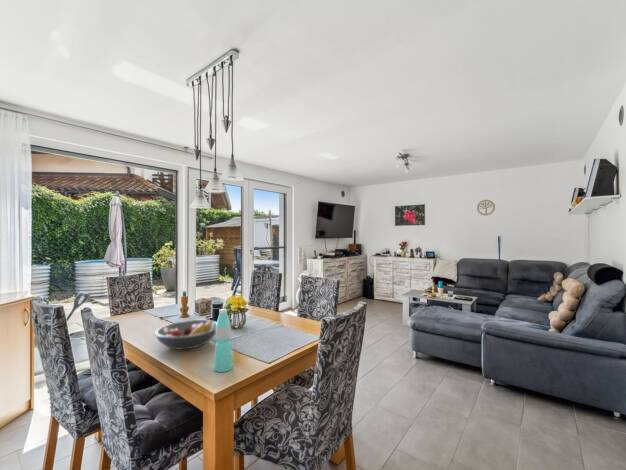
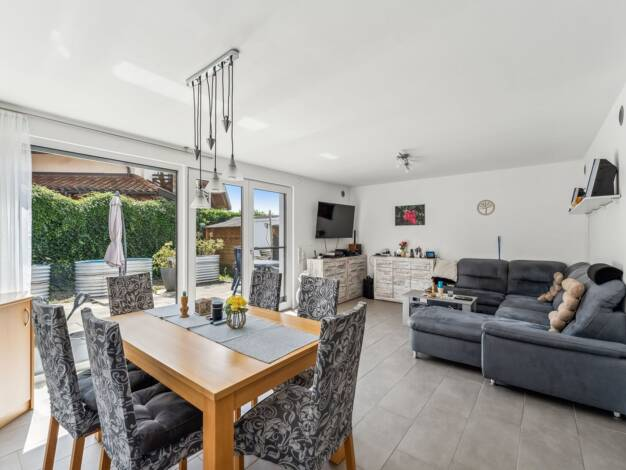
- water bottle (223, 338)
- fruit bowl (188, 334)
